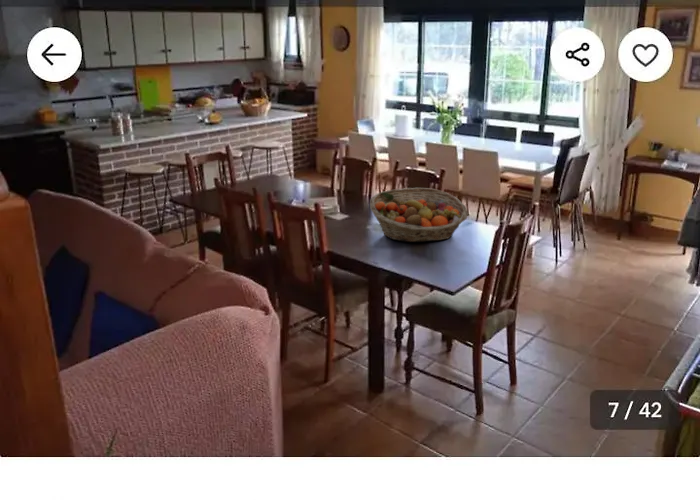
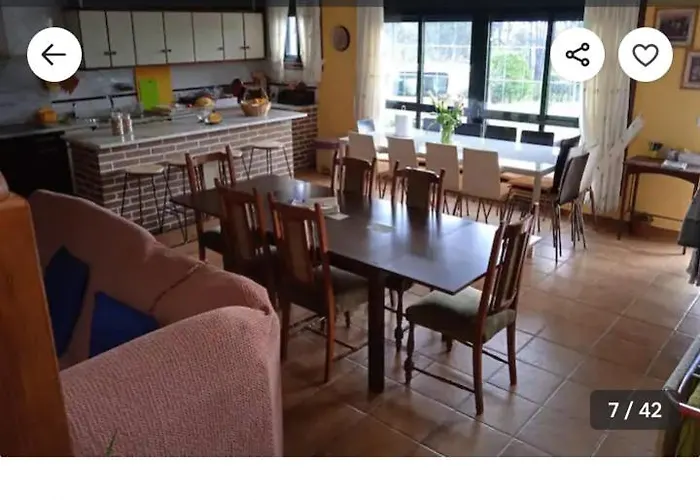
- fruit basket (418, 214)
